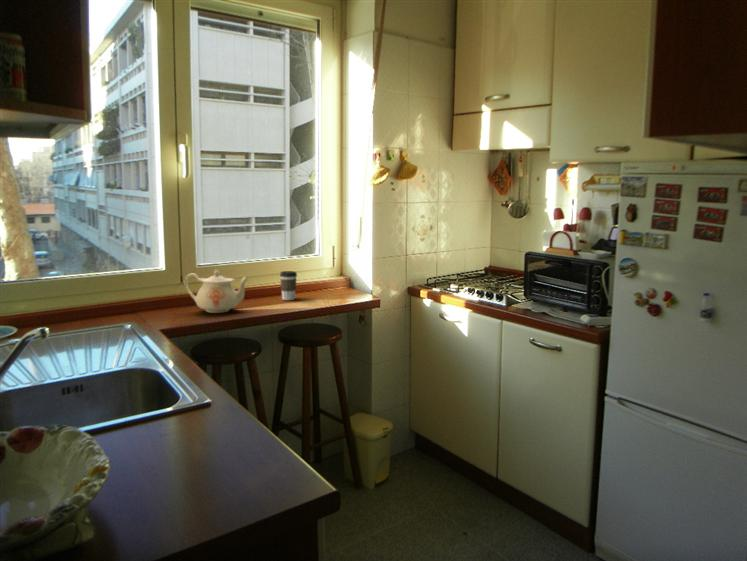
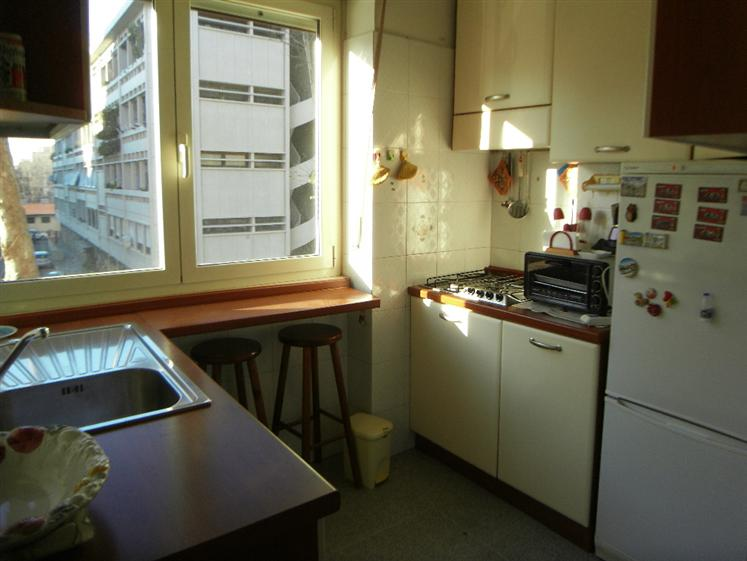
- teapot (217, 290)
- coffee cup (288, 285)
